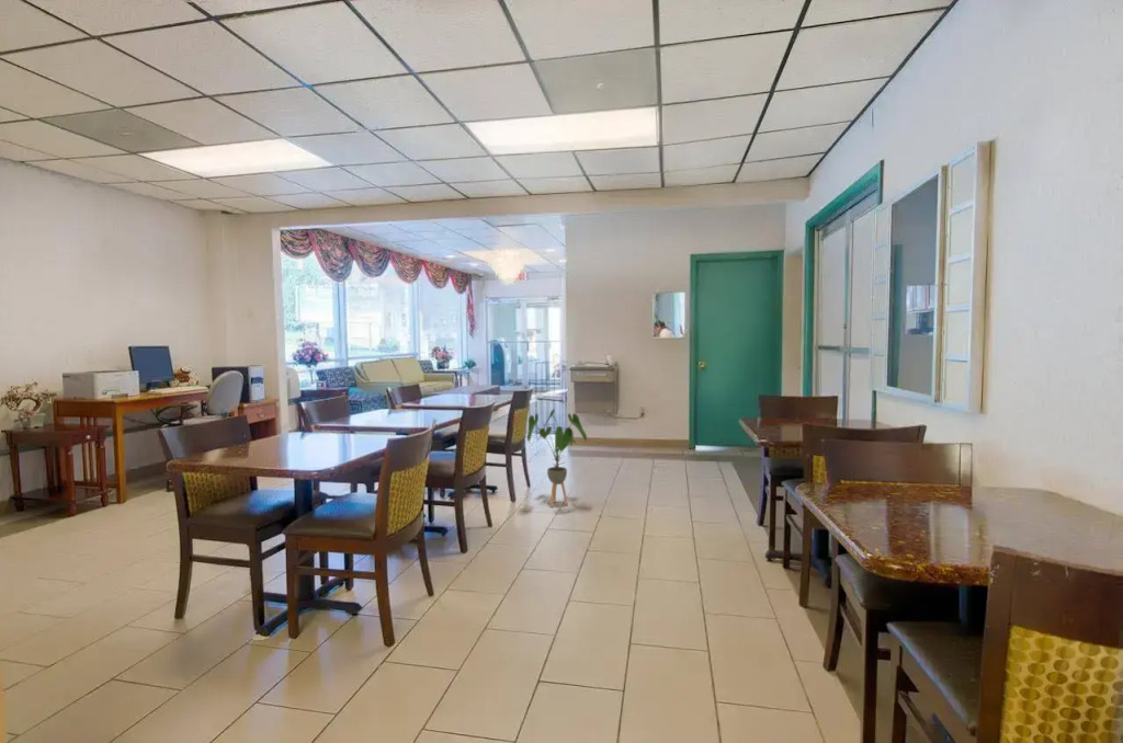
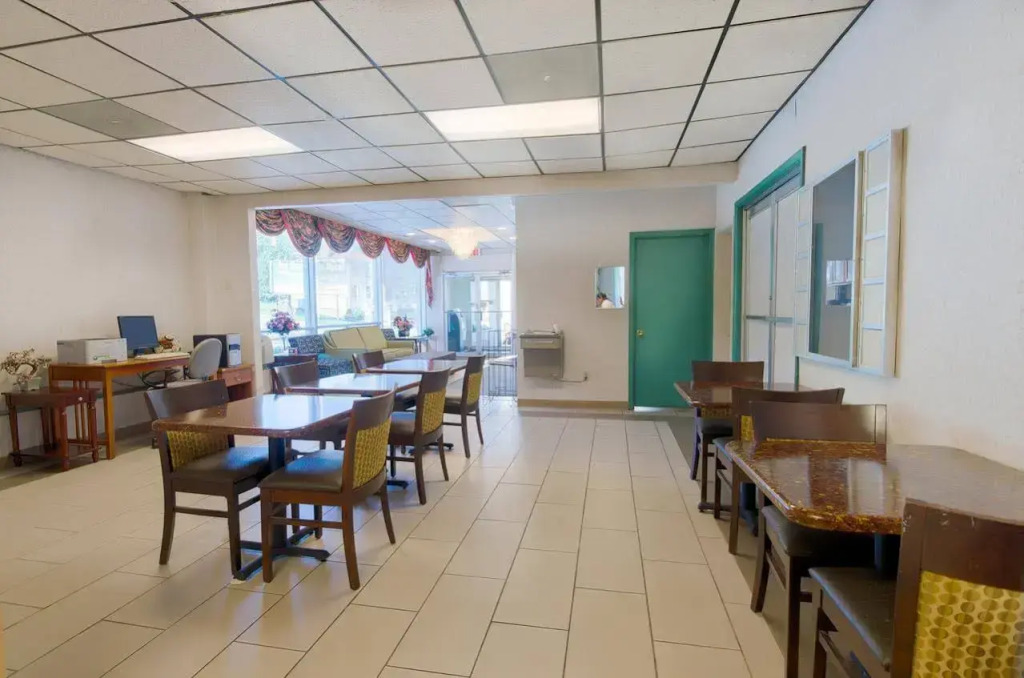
- house plant (559, 458)
